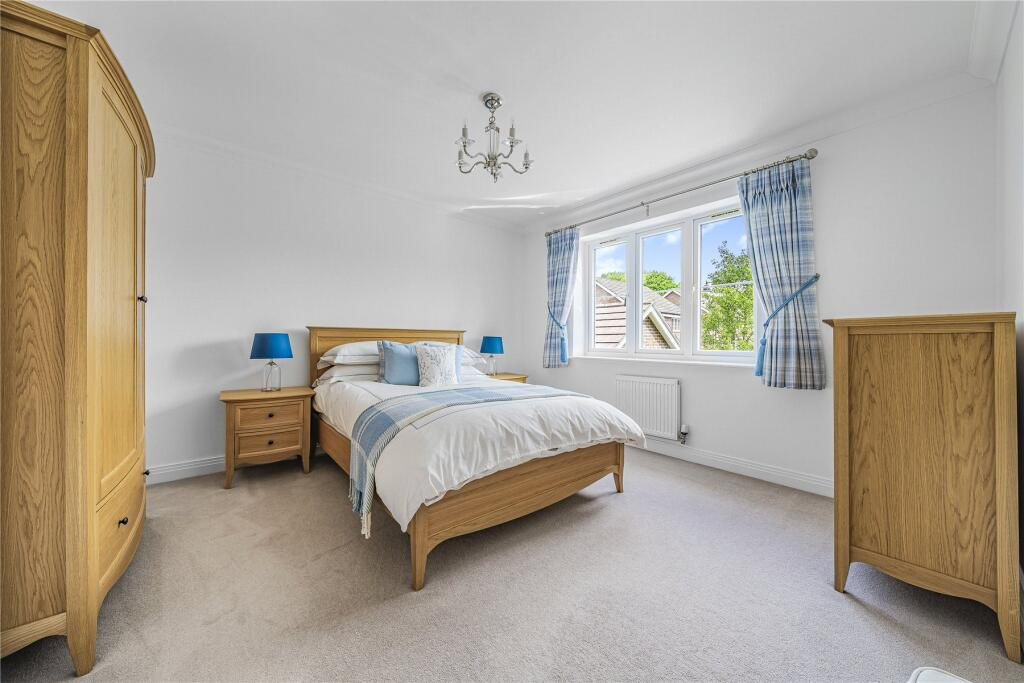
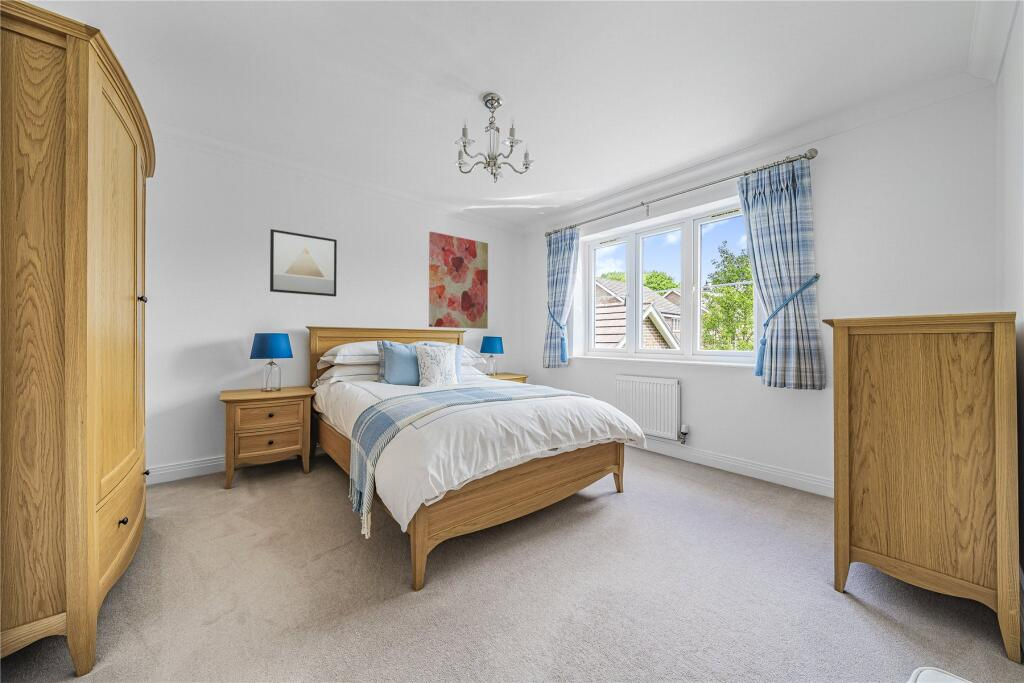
+ wall art (459, 282)
+ wall art (304, 264)
